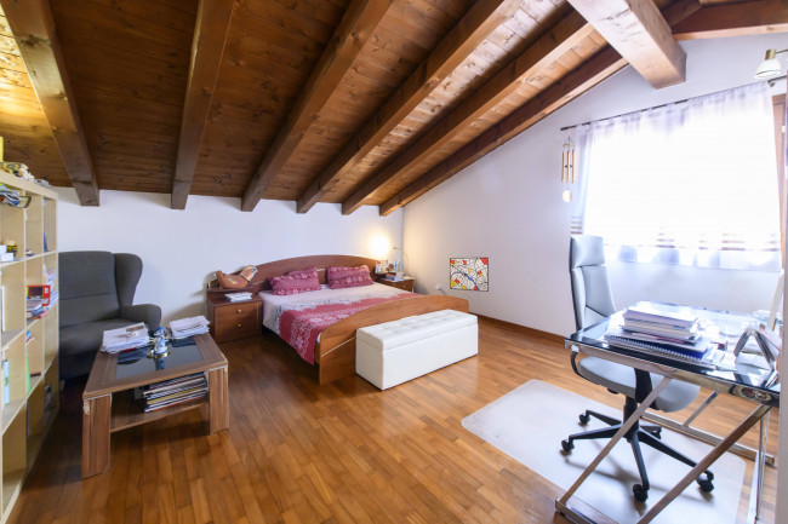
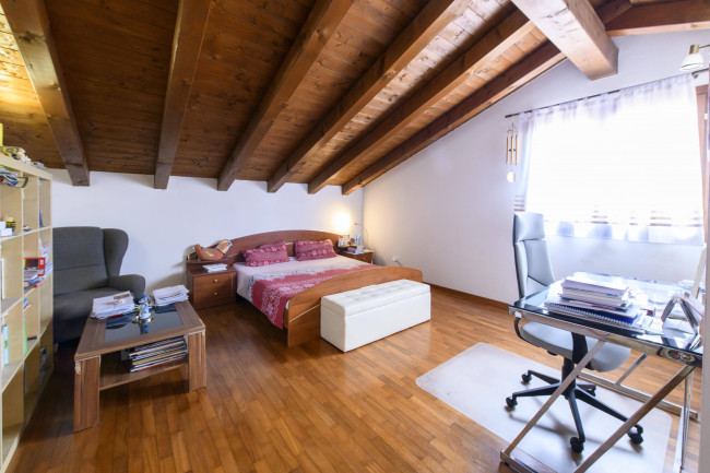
- wall art (468, 273)
